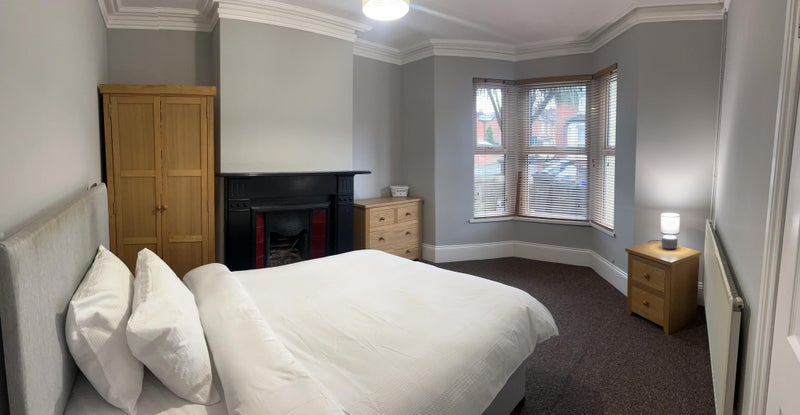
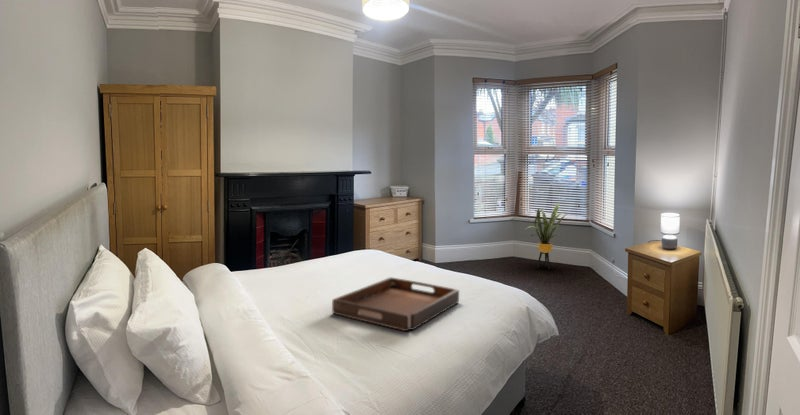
+ house plant (549, 236)
+ serving tray (398, 300)
